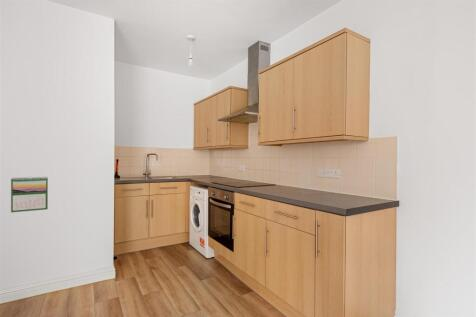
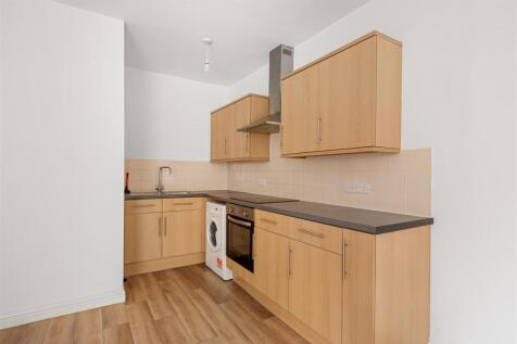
- calendar (29, 193)
